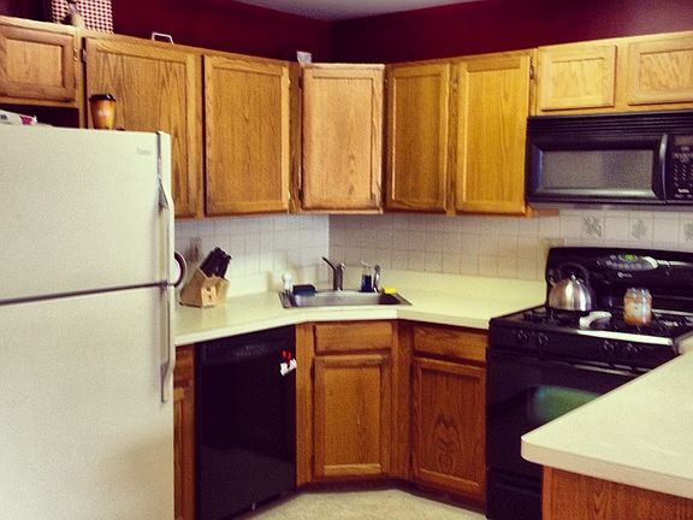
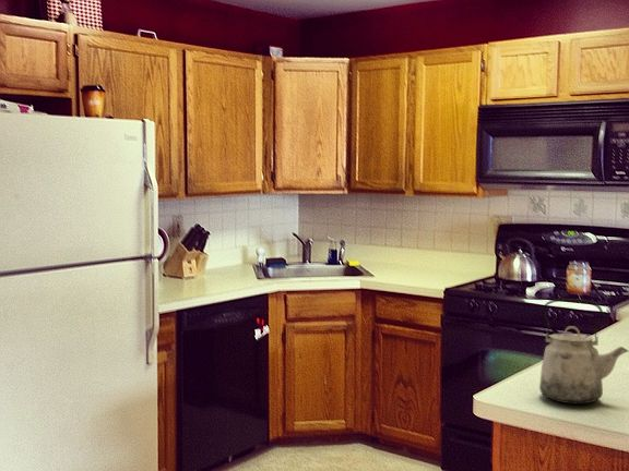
+ kettle (583, 350)
